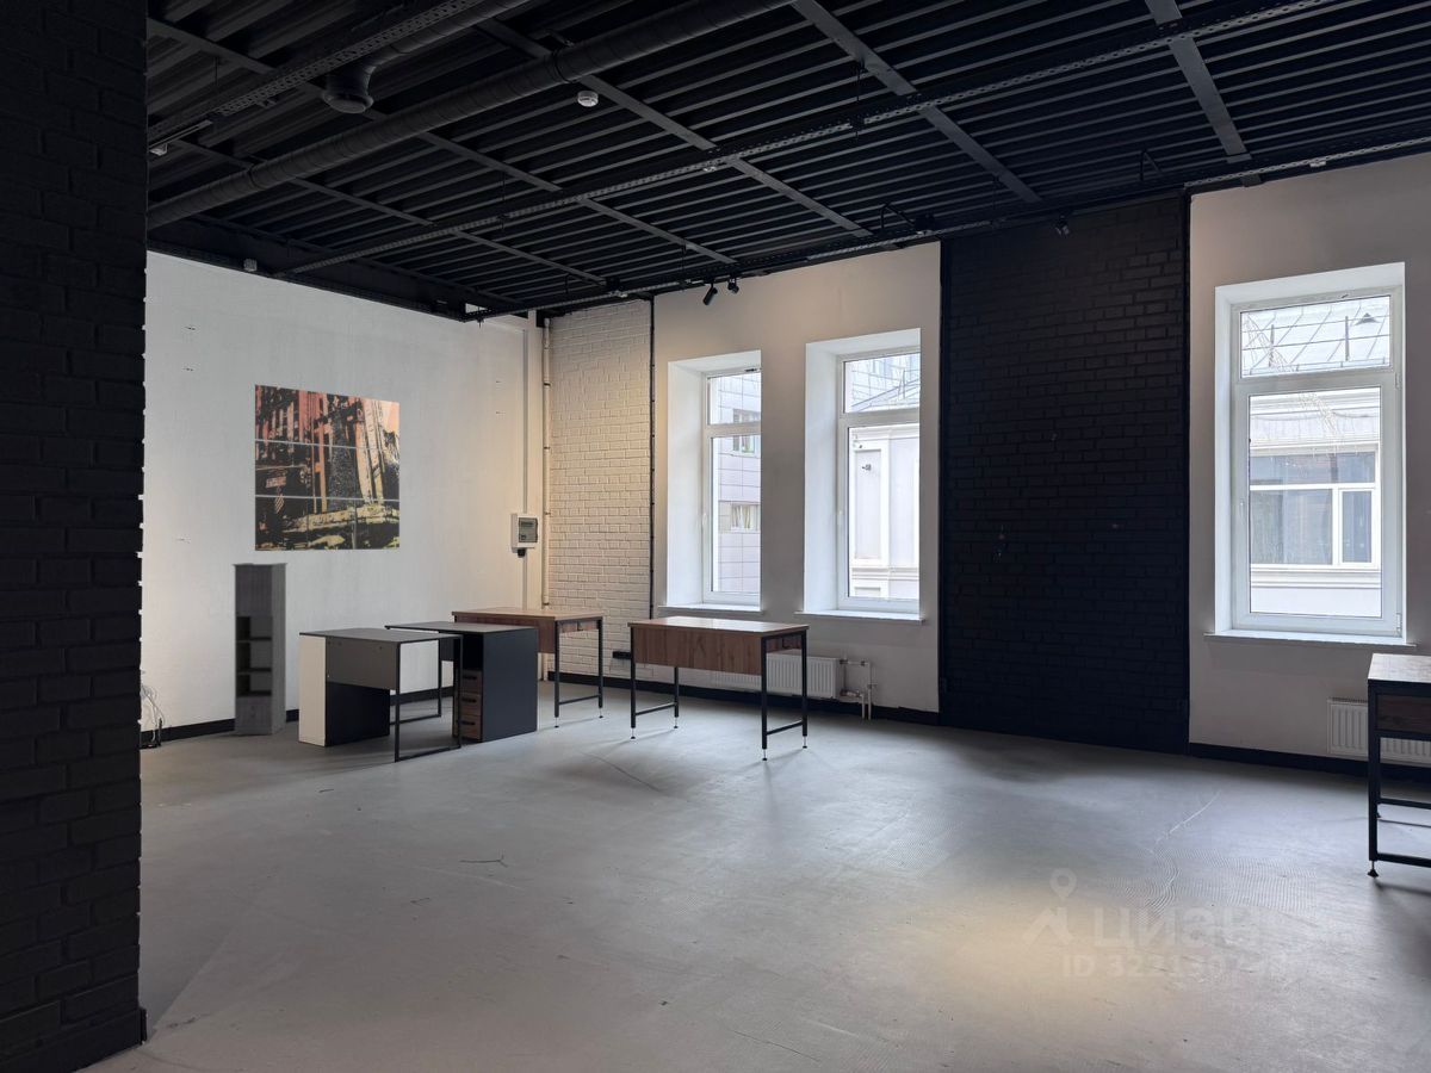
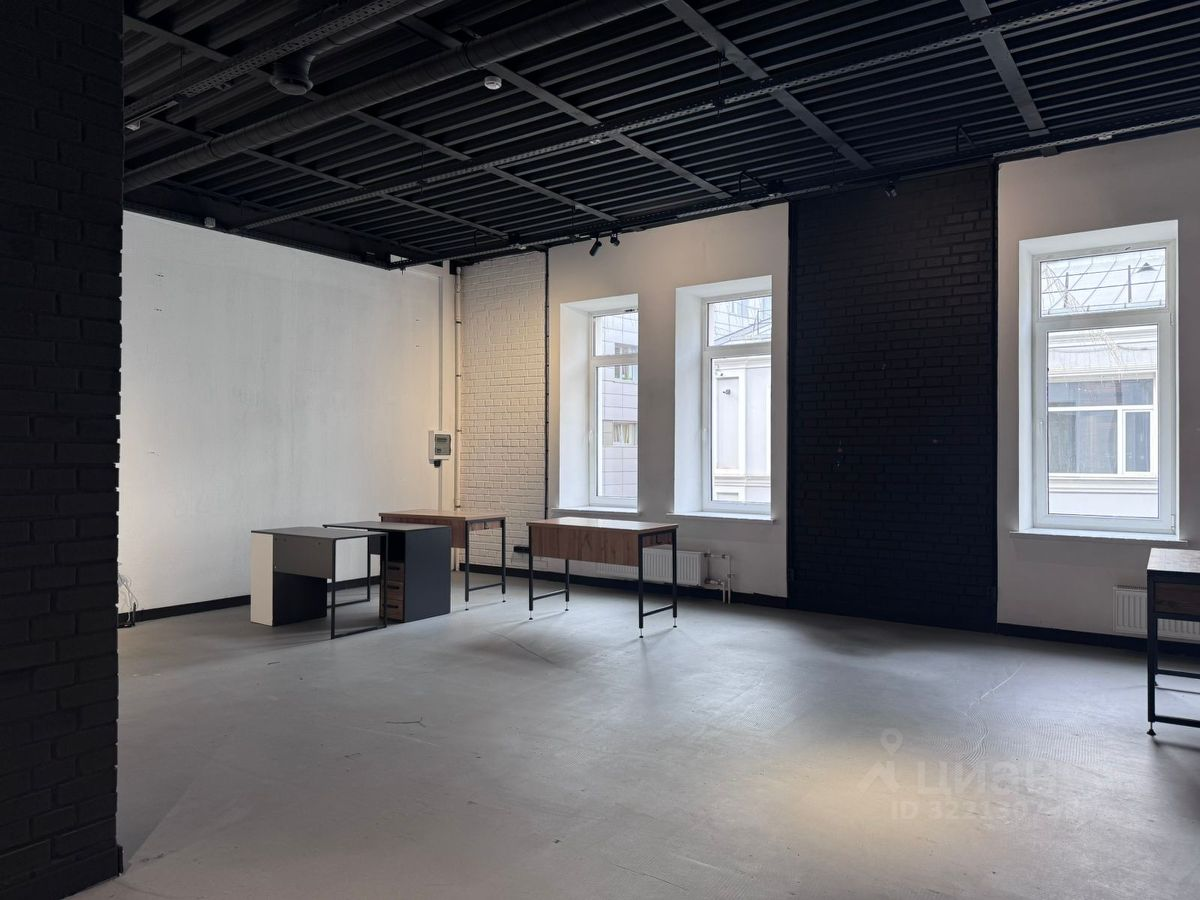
- wall art (332, 472)
- storage cabinet (260, 646)
